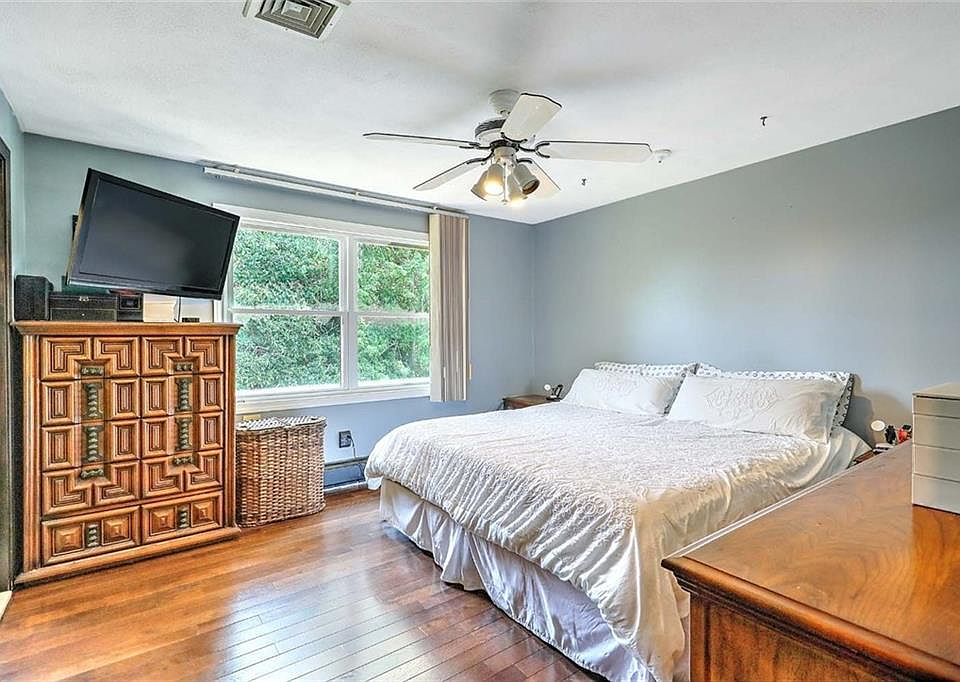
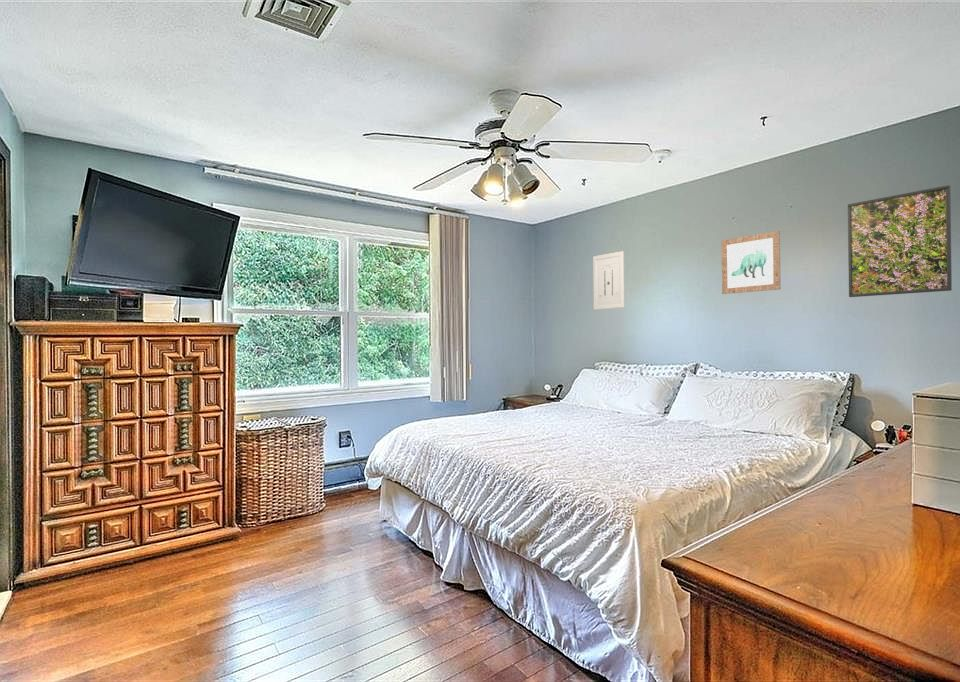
+ wall art (749, 263)
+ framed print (896, 244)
+ wall art (608, 281)
